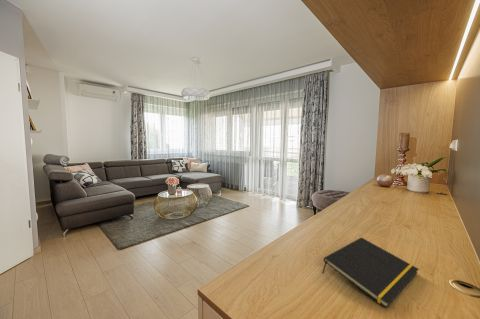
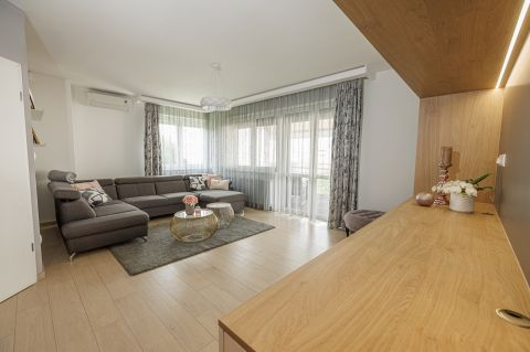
- notepad (371, 265)
